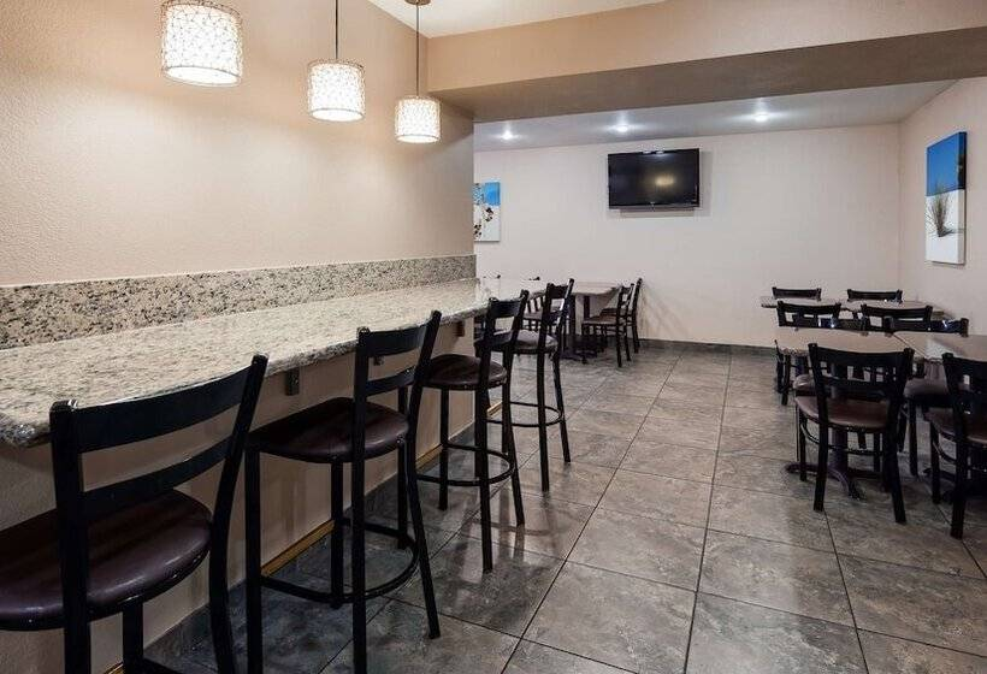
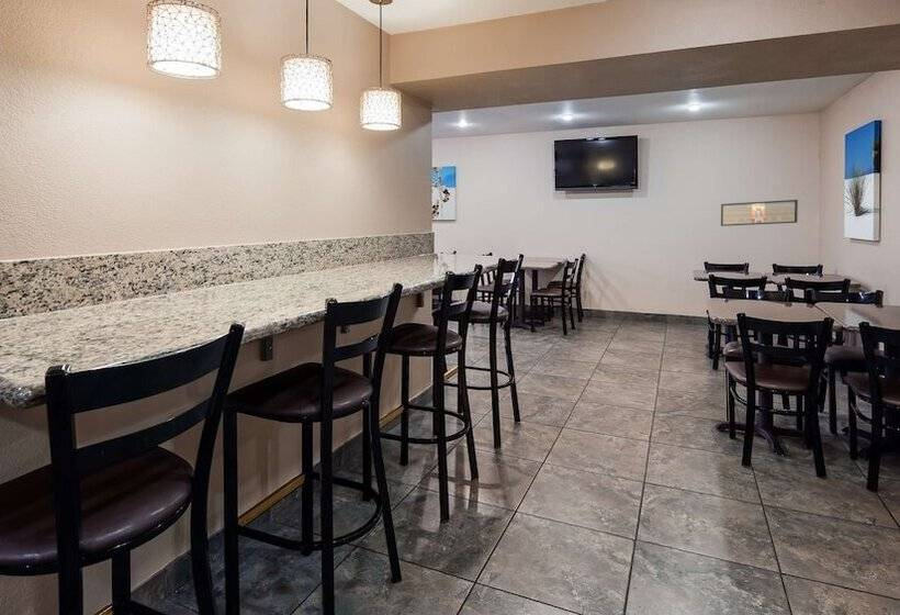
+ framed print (757, 213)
